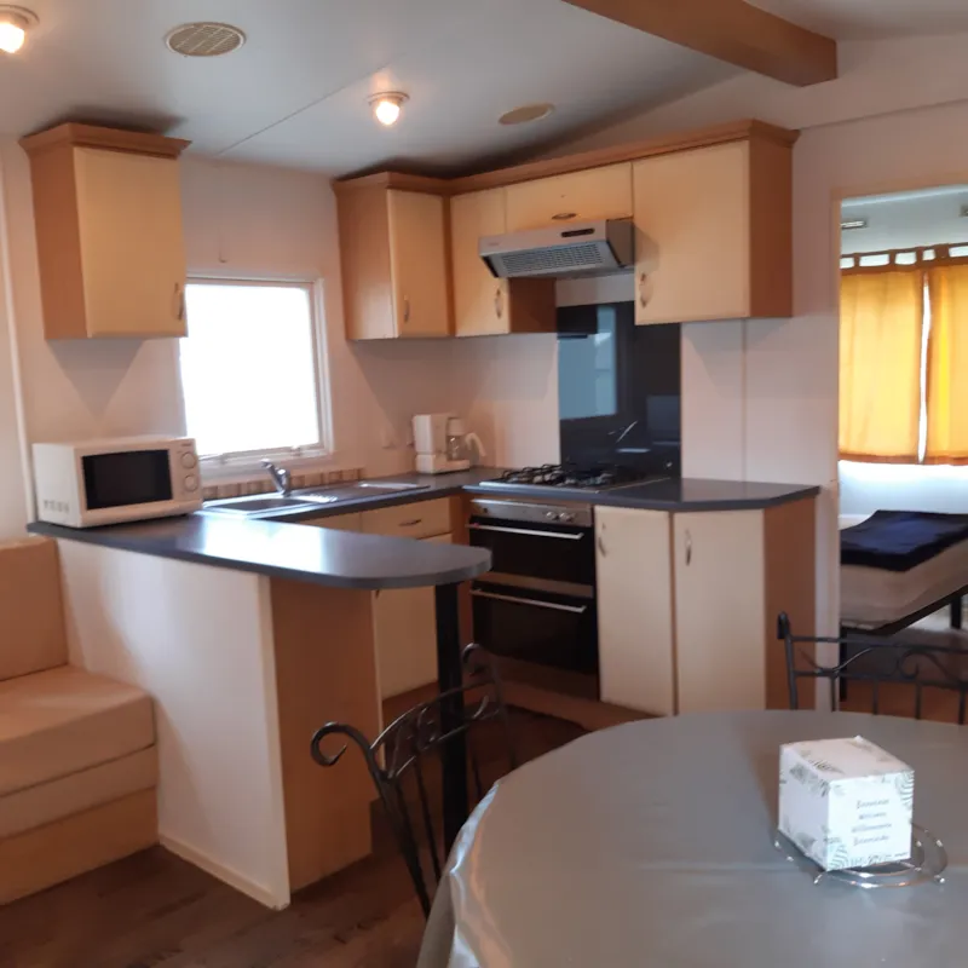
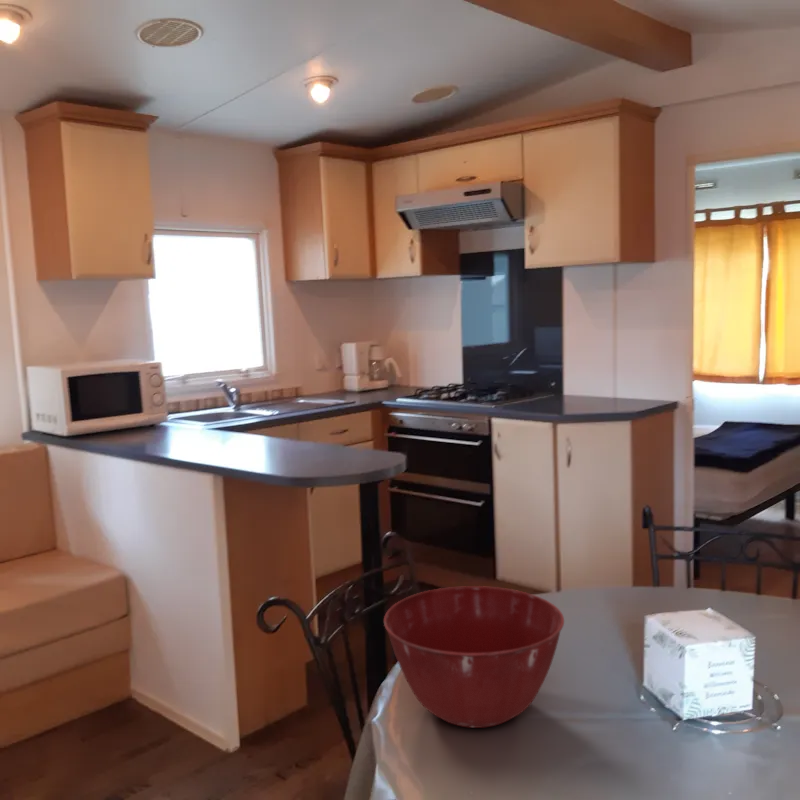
+ mixing bowl (474, 661)
